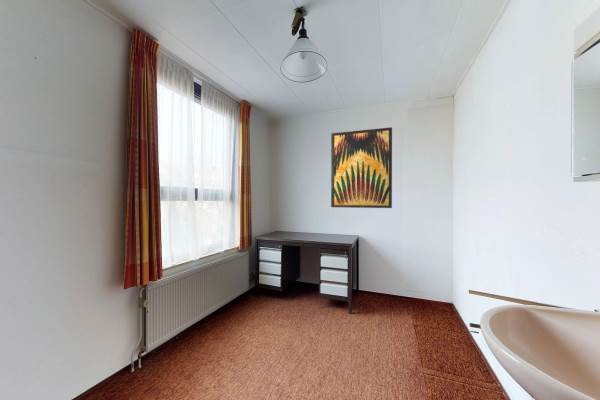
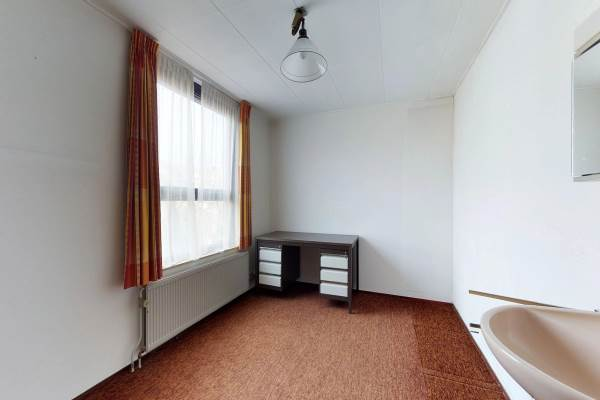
- wall art (360, 169)
